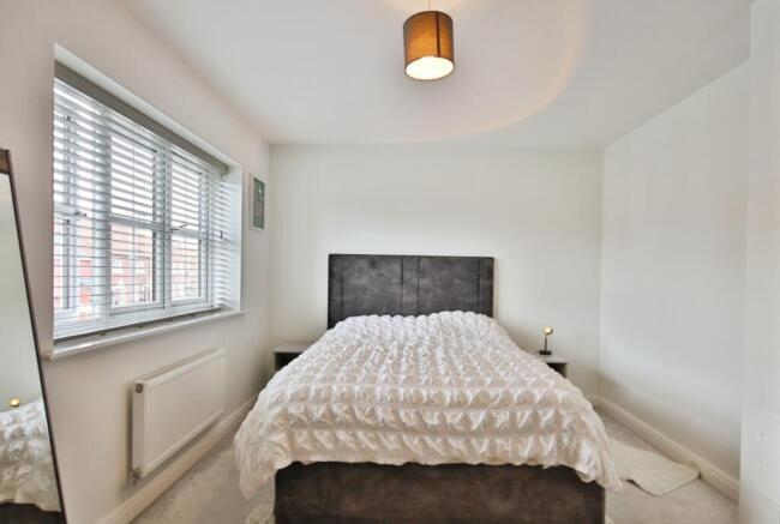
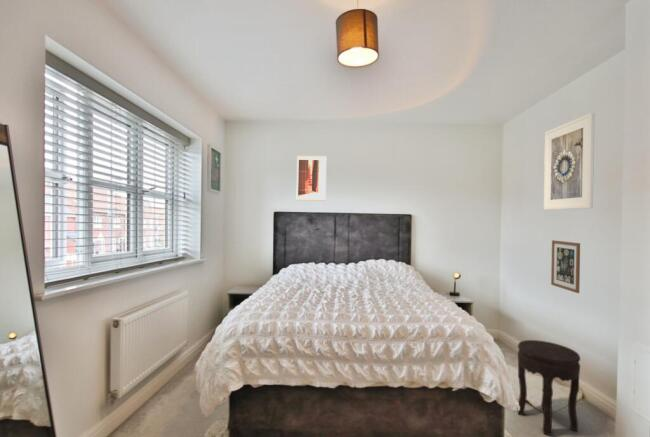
+ wall art (311, 178)
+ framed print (566, 166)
+ side table (547, 385)
+ wall art (564, 265)
